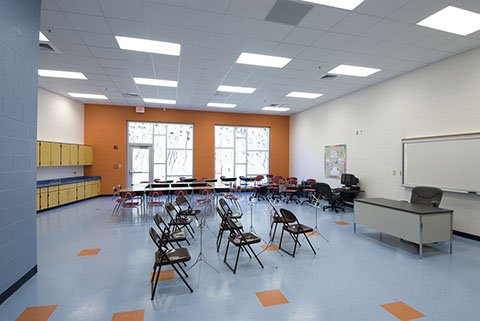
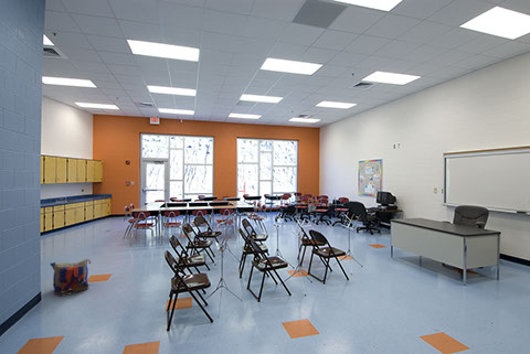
+ backpack (72, 275)
